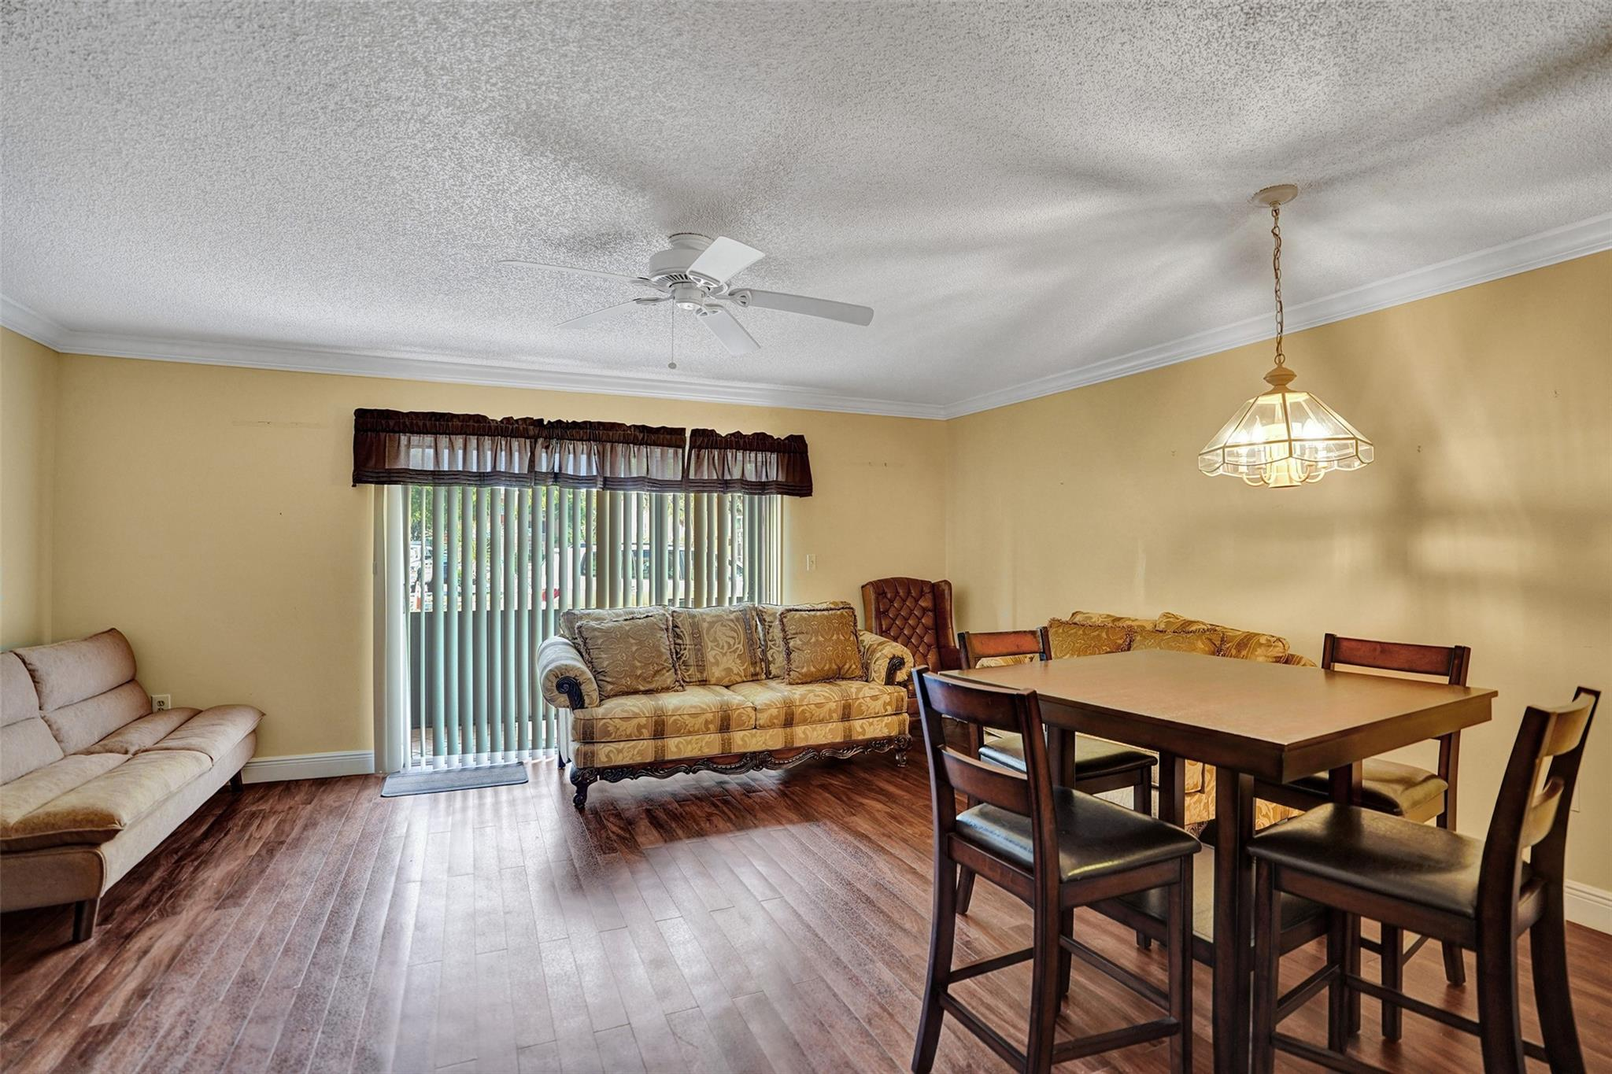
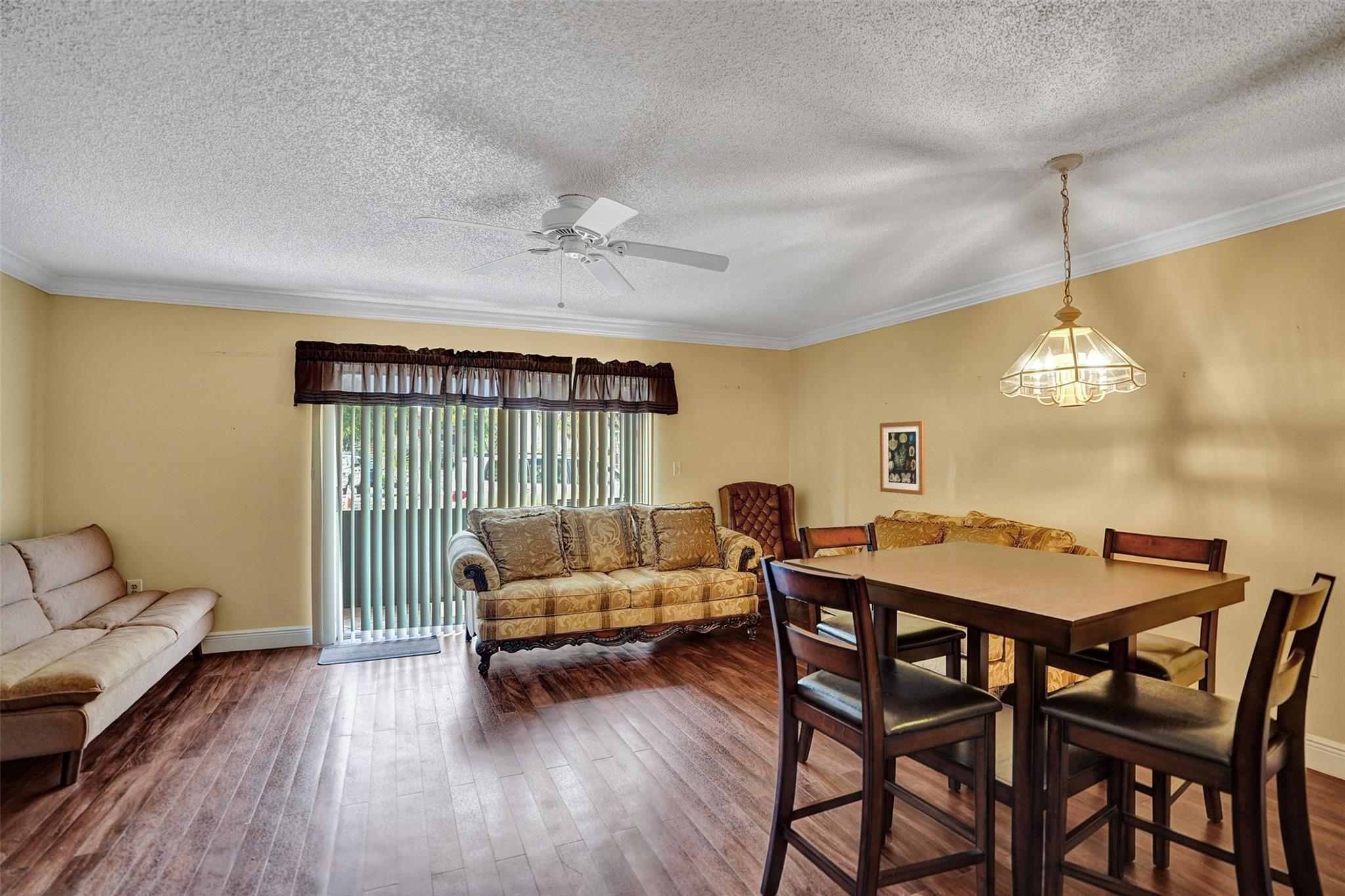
+ wall art (901, 458)
